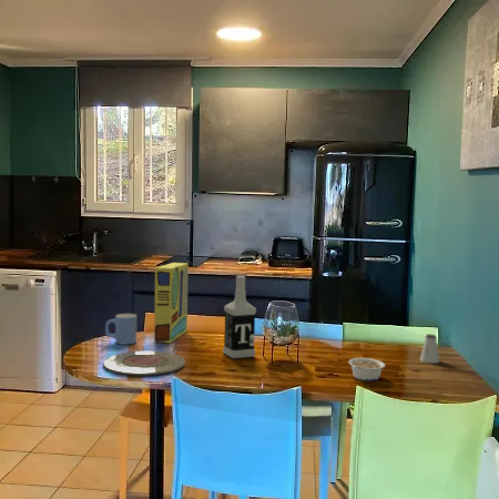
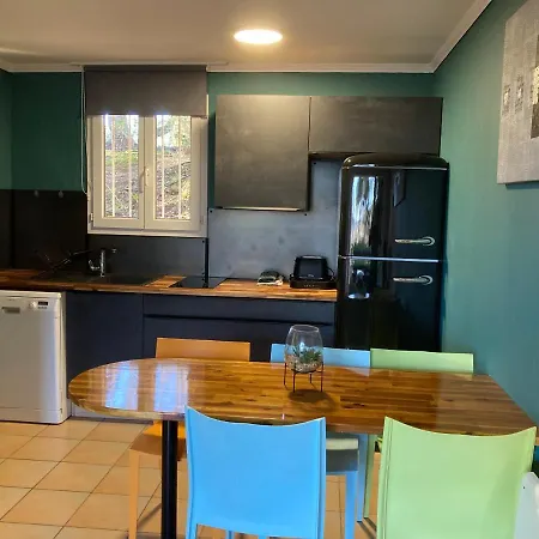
- cereal box (171, 301)
- saltshaker (430, 347)
- mug (121, 328)
- plate (144, 361)
- vodka (240, 315)
- legume (366, 368)
